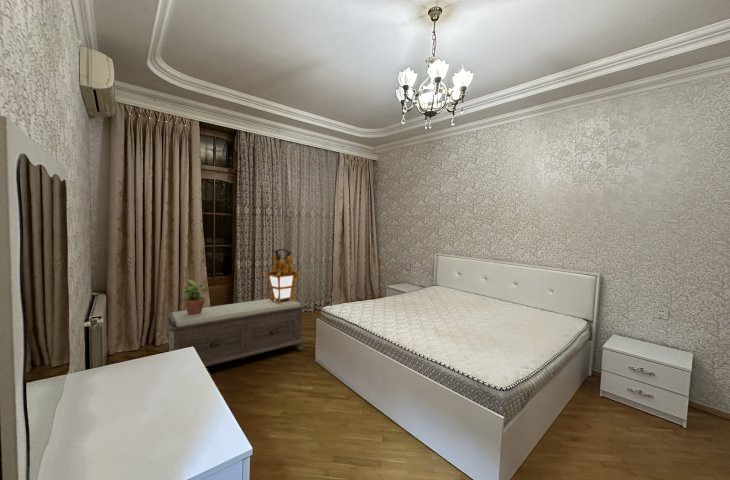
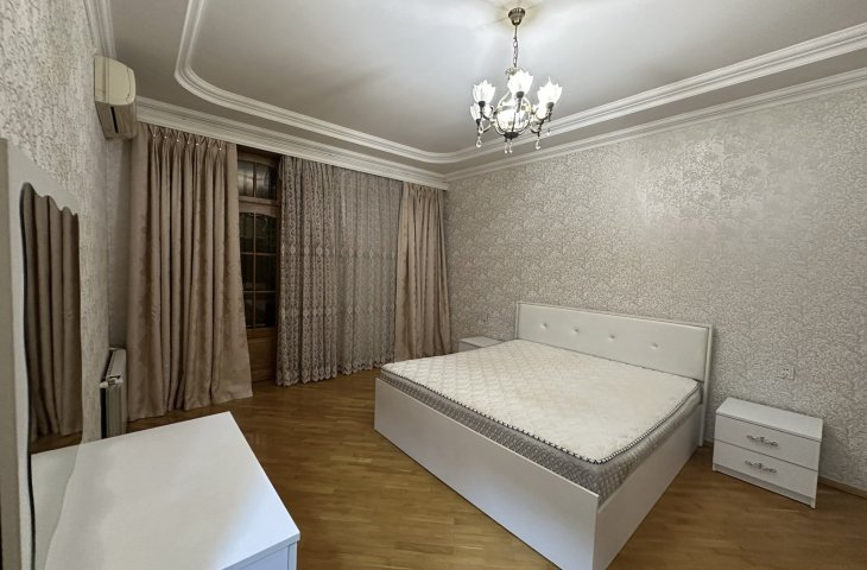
- bench (240, 332)
- lantern (282, 274)
- potted plant (198, 296)
